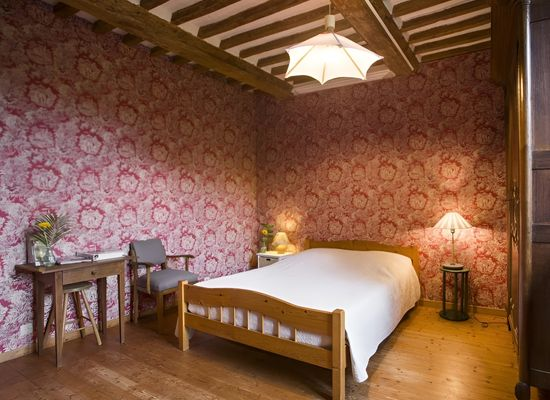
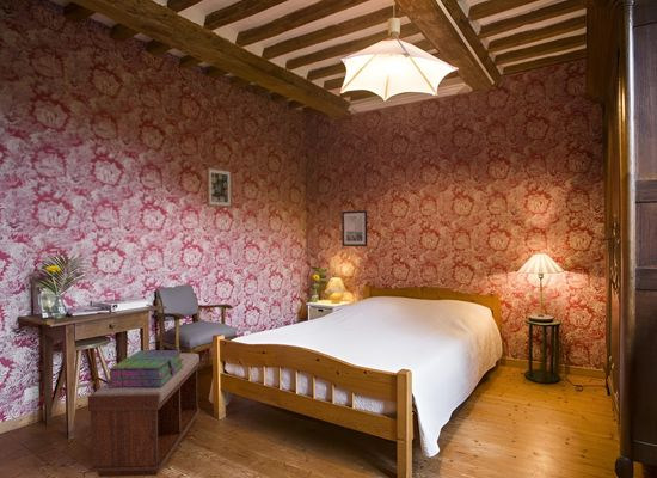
+ wall art (220, 188)
+ bench (153, 406)
+ stack of books (148, 366)
+ wall art (354, 228)
